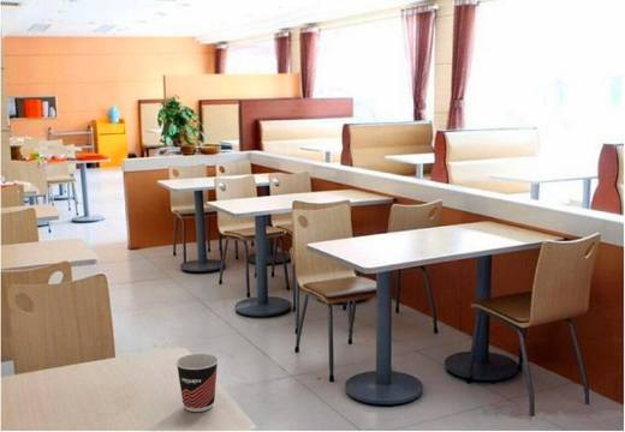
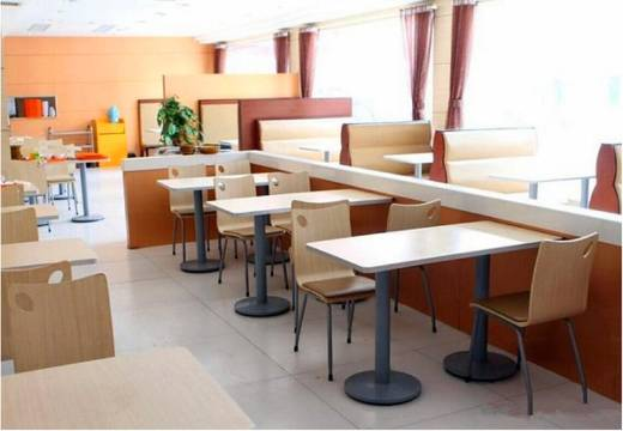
- cup (197, 383)
